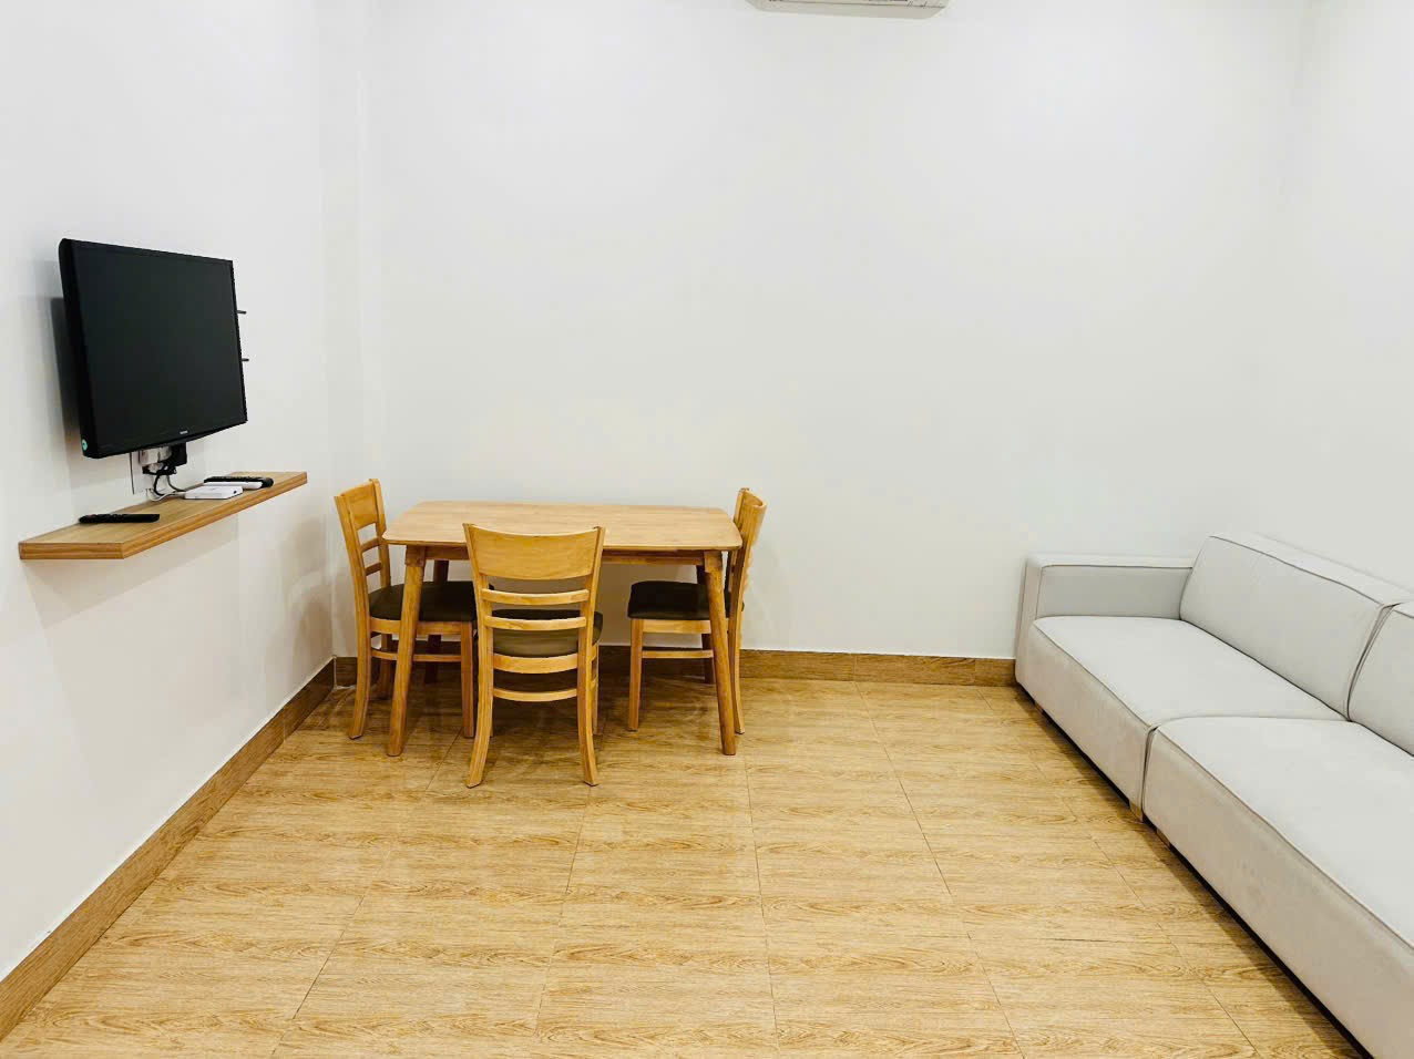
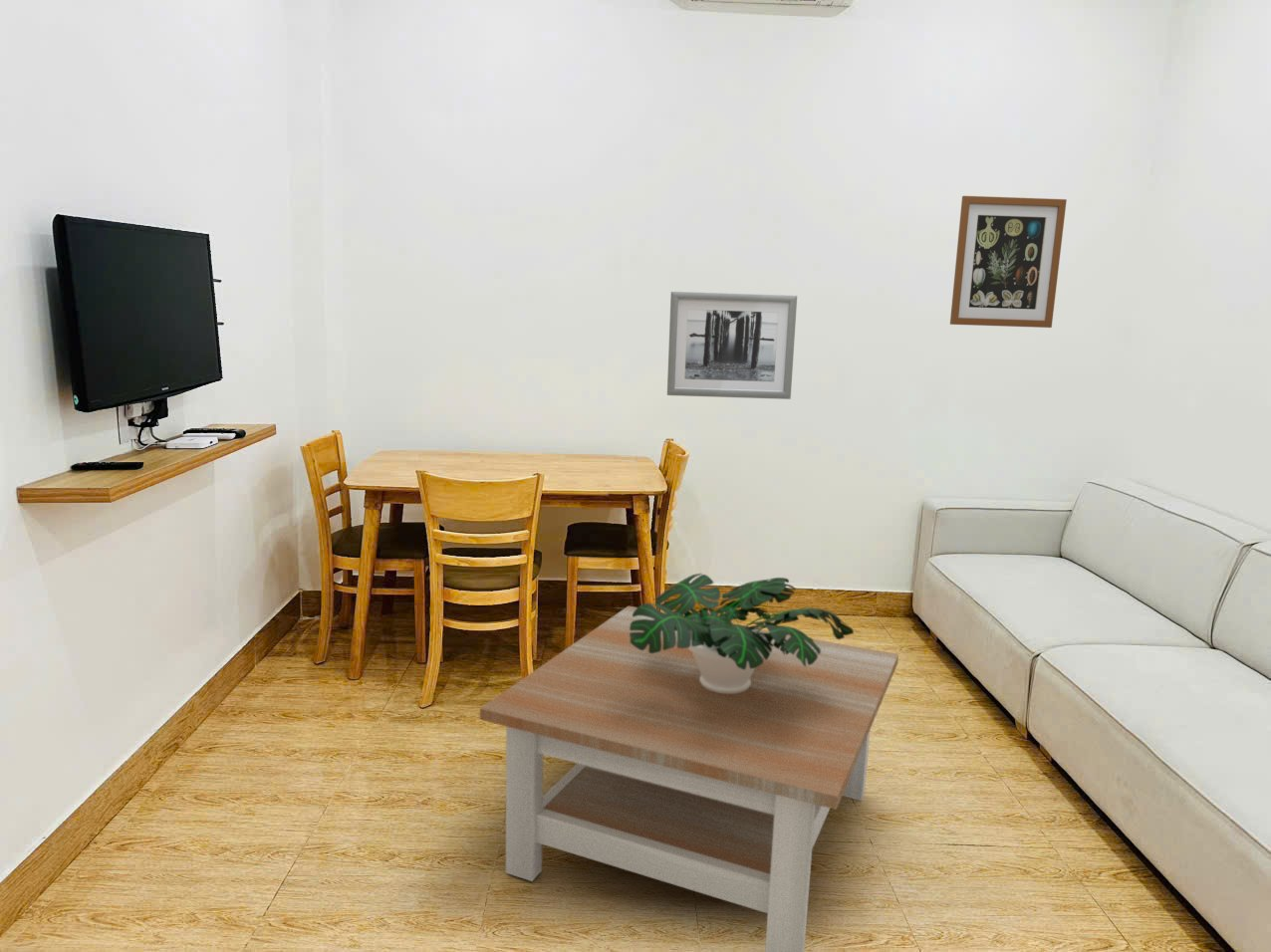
+ wall art (731, 346)
+ potted plant (724, 644)
+ wall art (1007, 262)
+ coffee table (704, 755)
